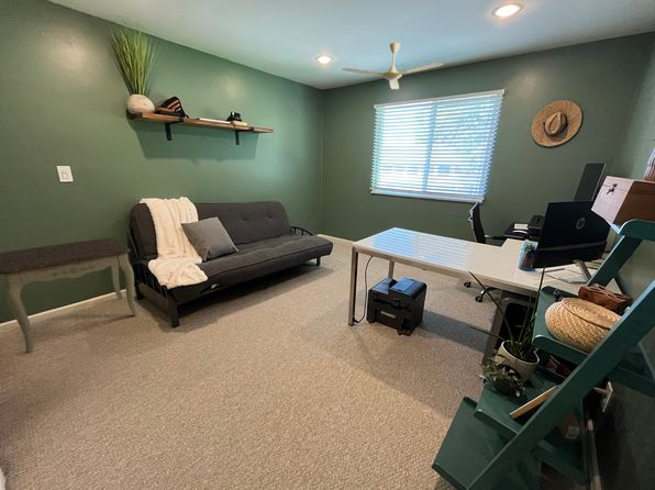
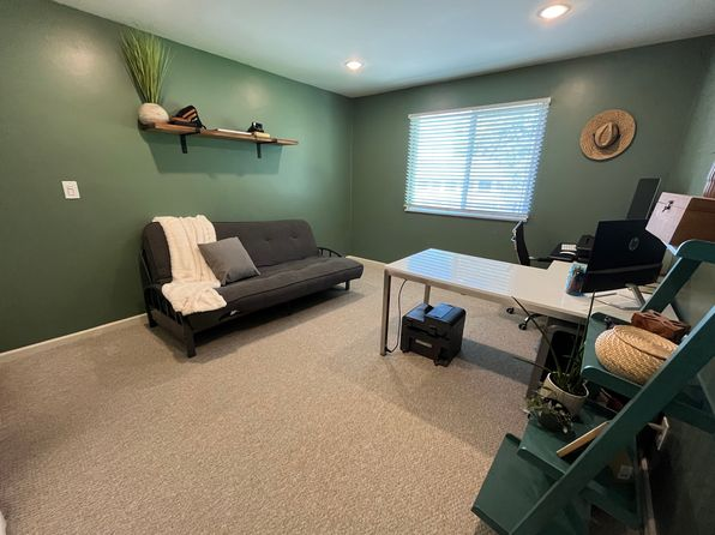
- side table (75, 277)
- ceiling fan (390, 67)
